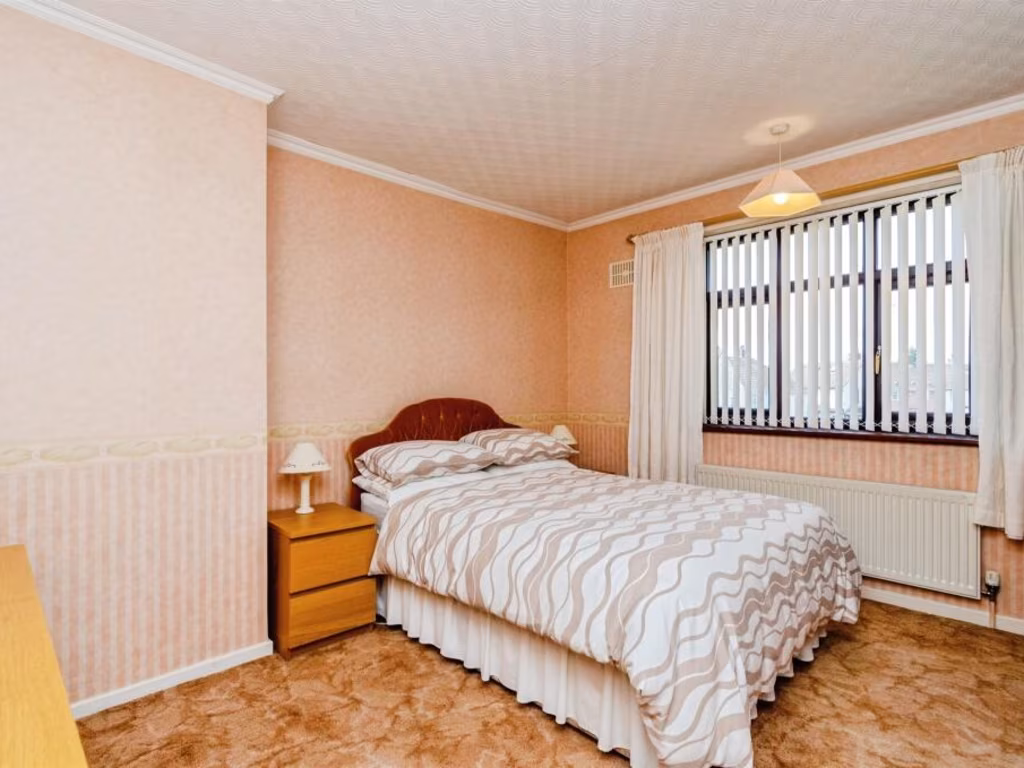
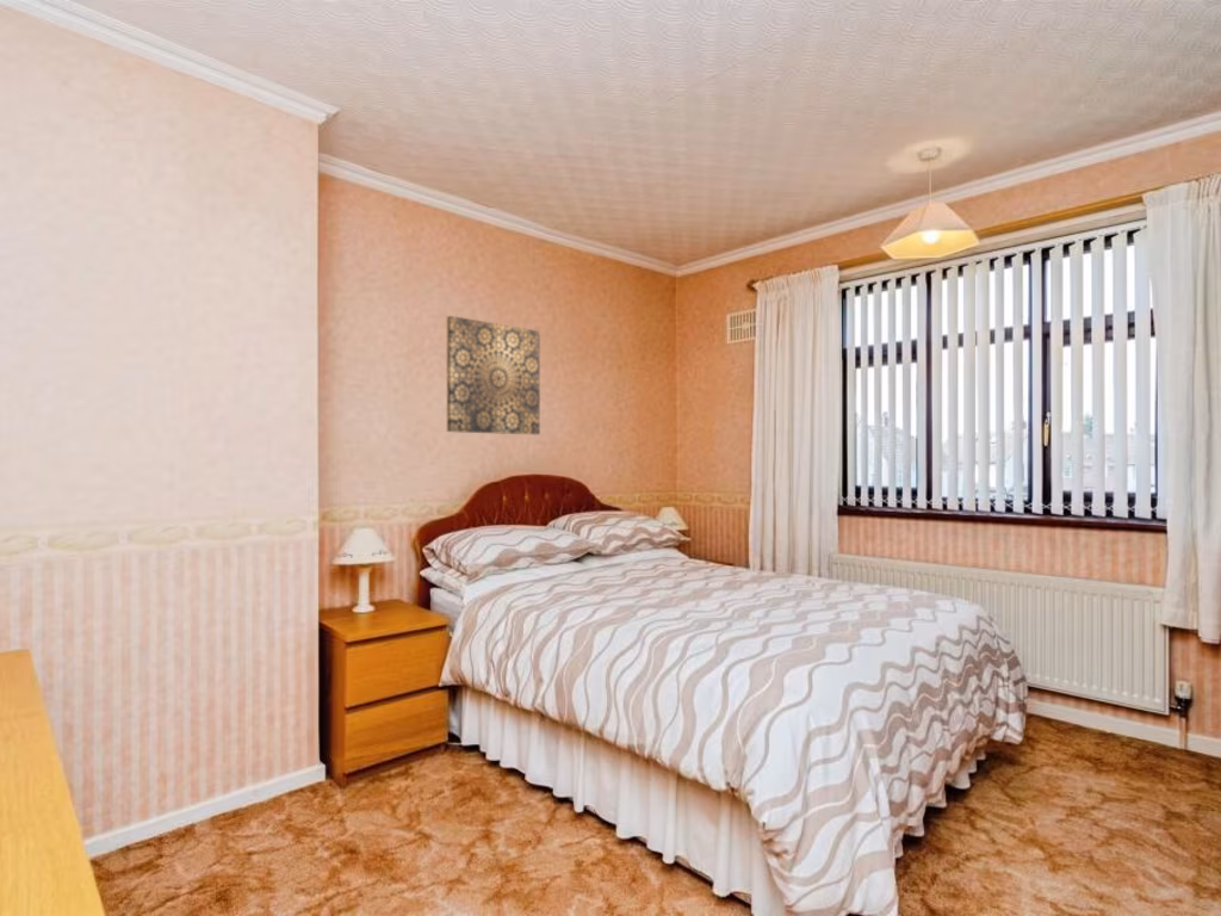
+ wall art (495, 378)
